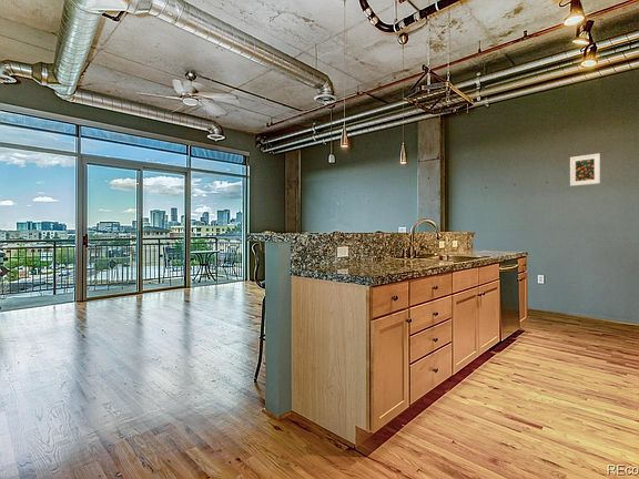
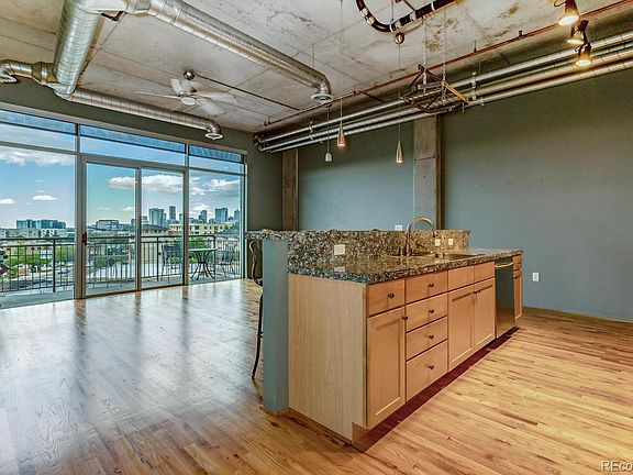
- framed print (585, 170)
